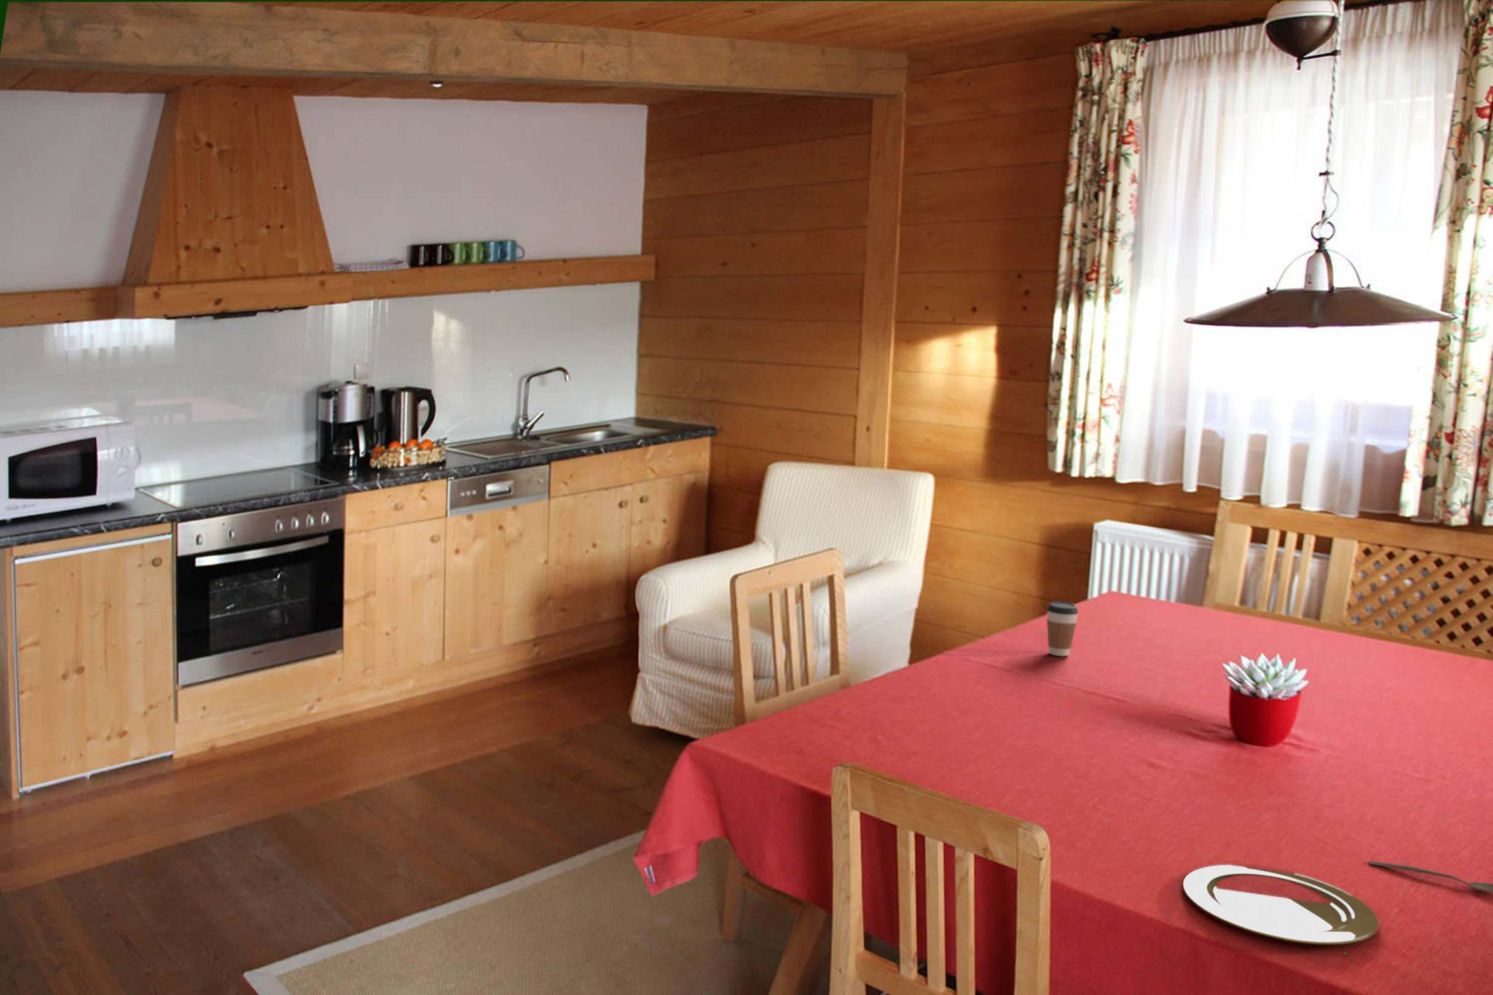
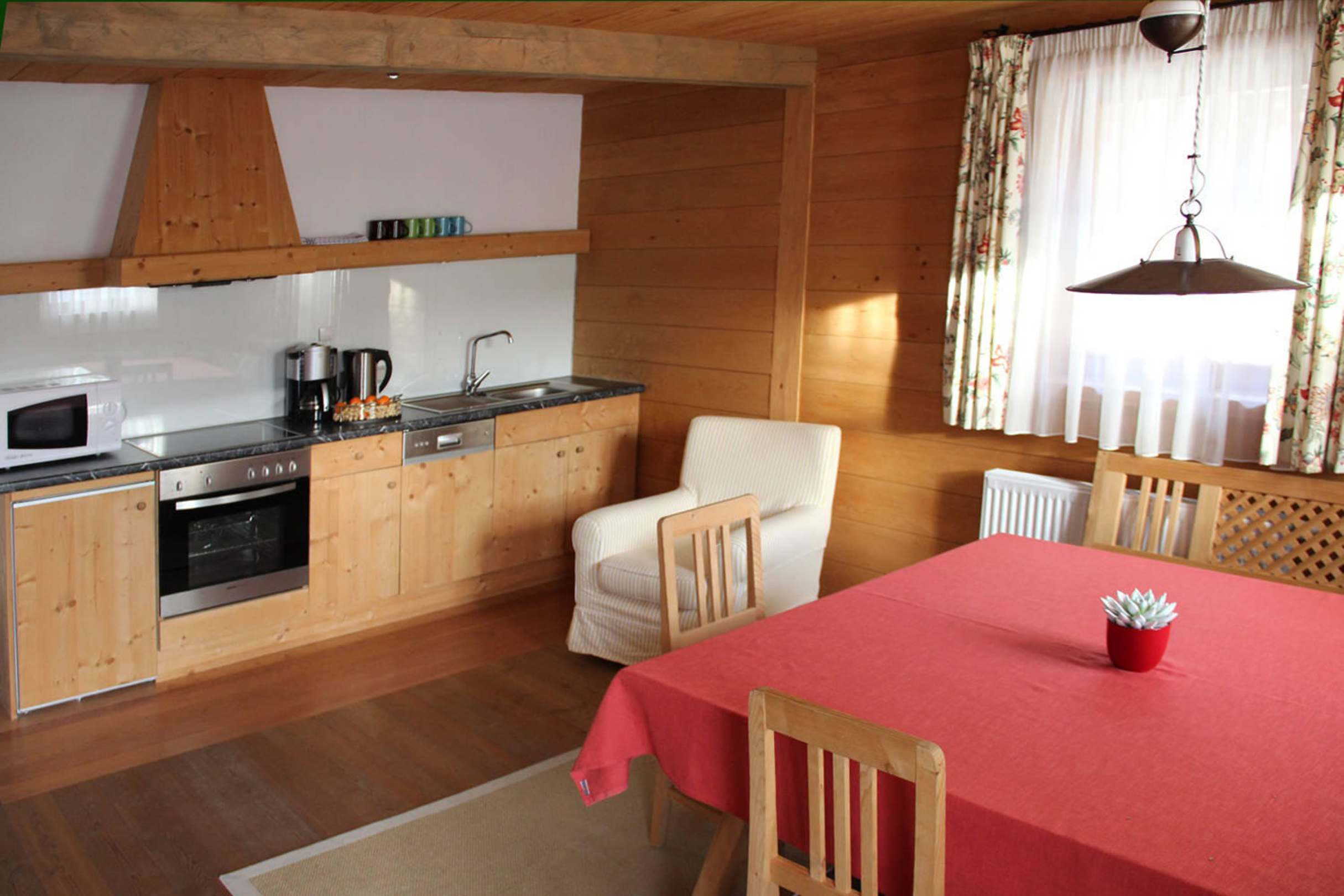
- spoon (1440, 875)
- coffee cup (1061, 629)
- plate (1277, 903)
